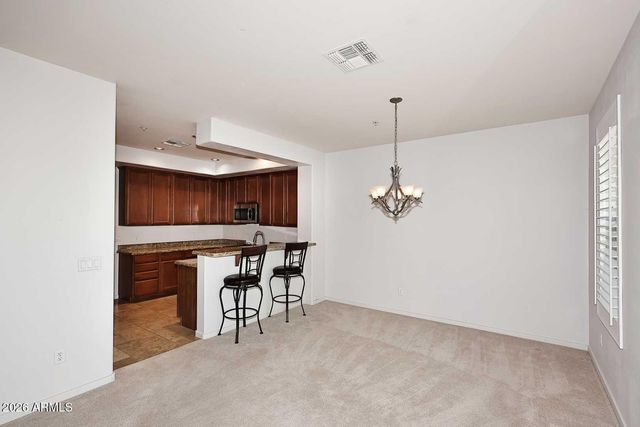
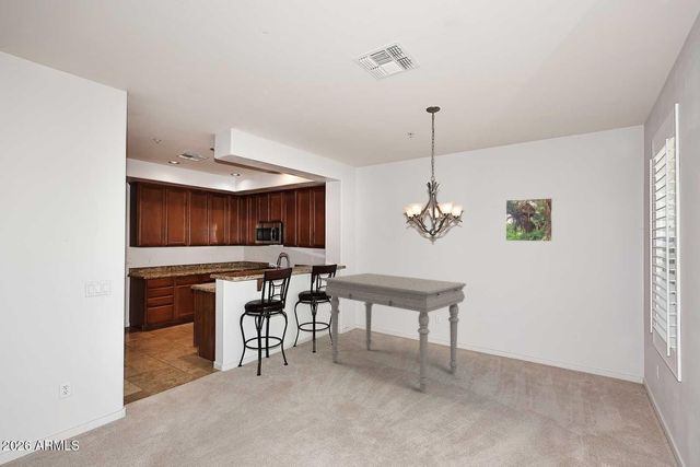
+ dining table (392, 306)
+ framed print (528, 220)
